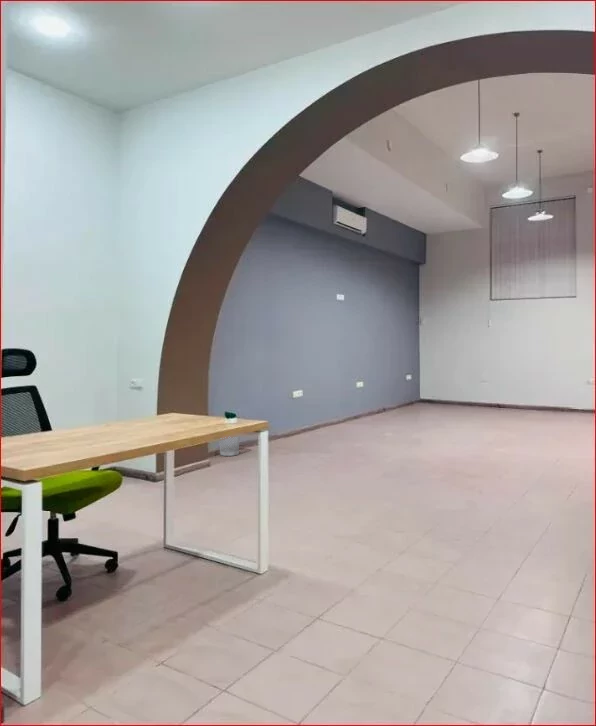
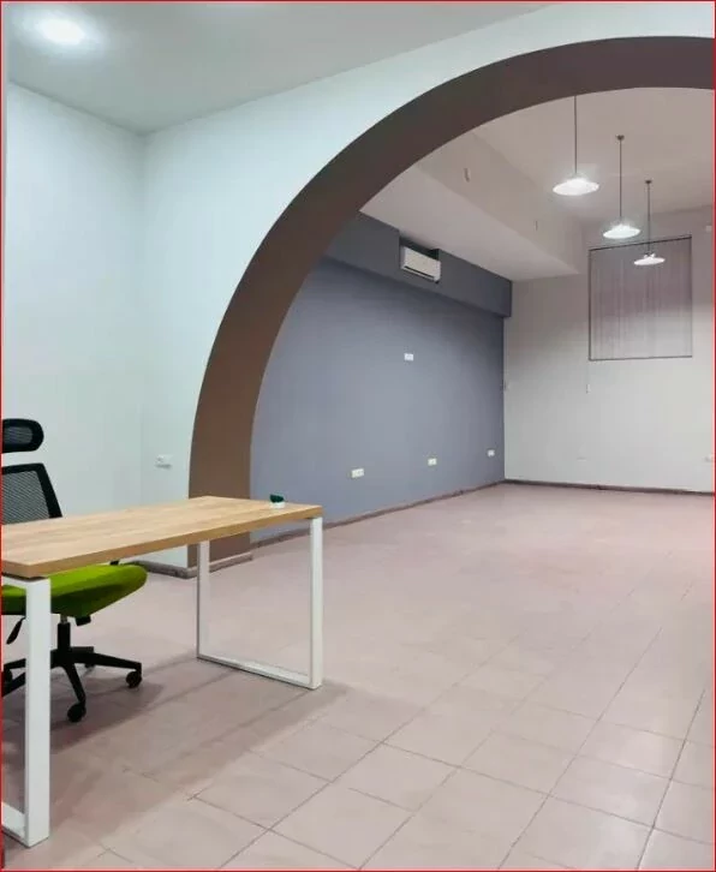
- wastebasket (229, 440)
